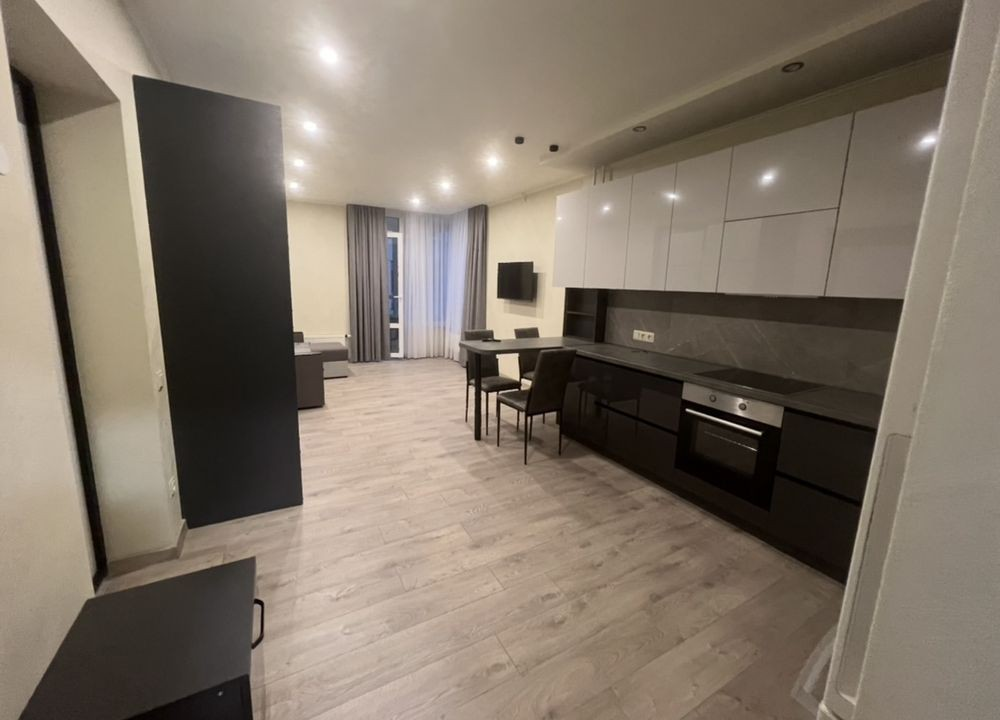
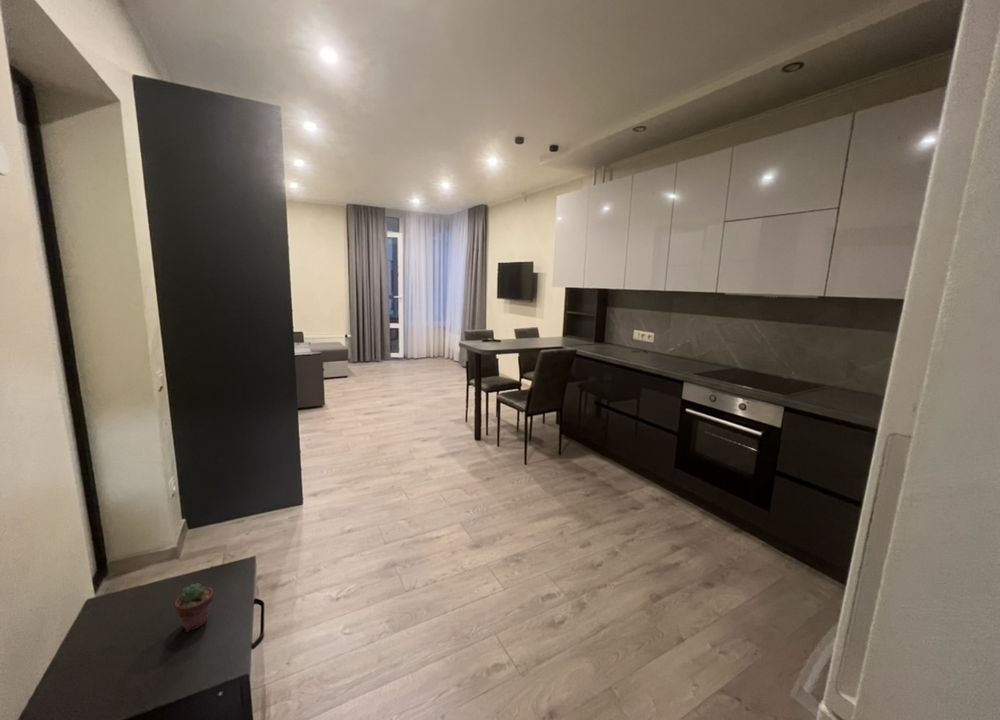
+ potted succulent (194, 604)
